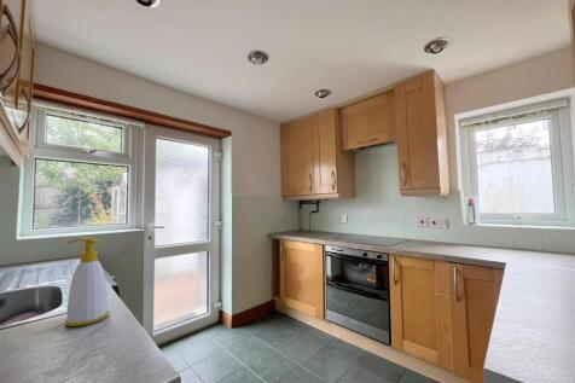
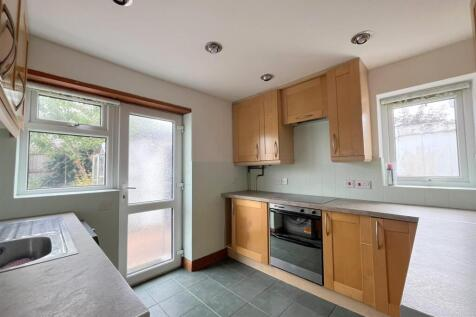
- soap bottle (88, 278)
